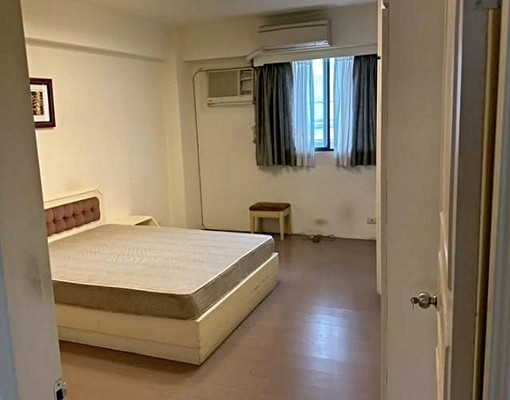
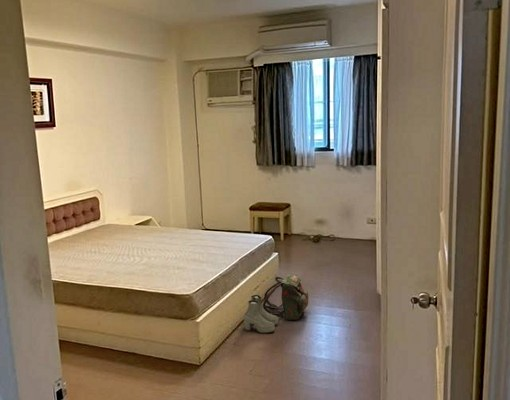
+ backpack (282, 295)
+ boots (260, 312)
